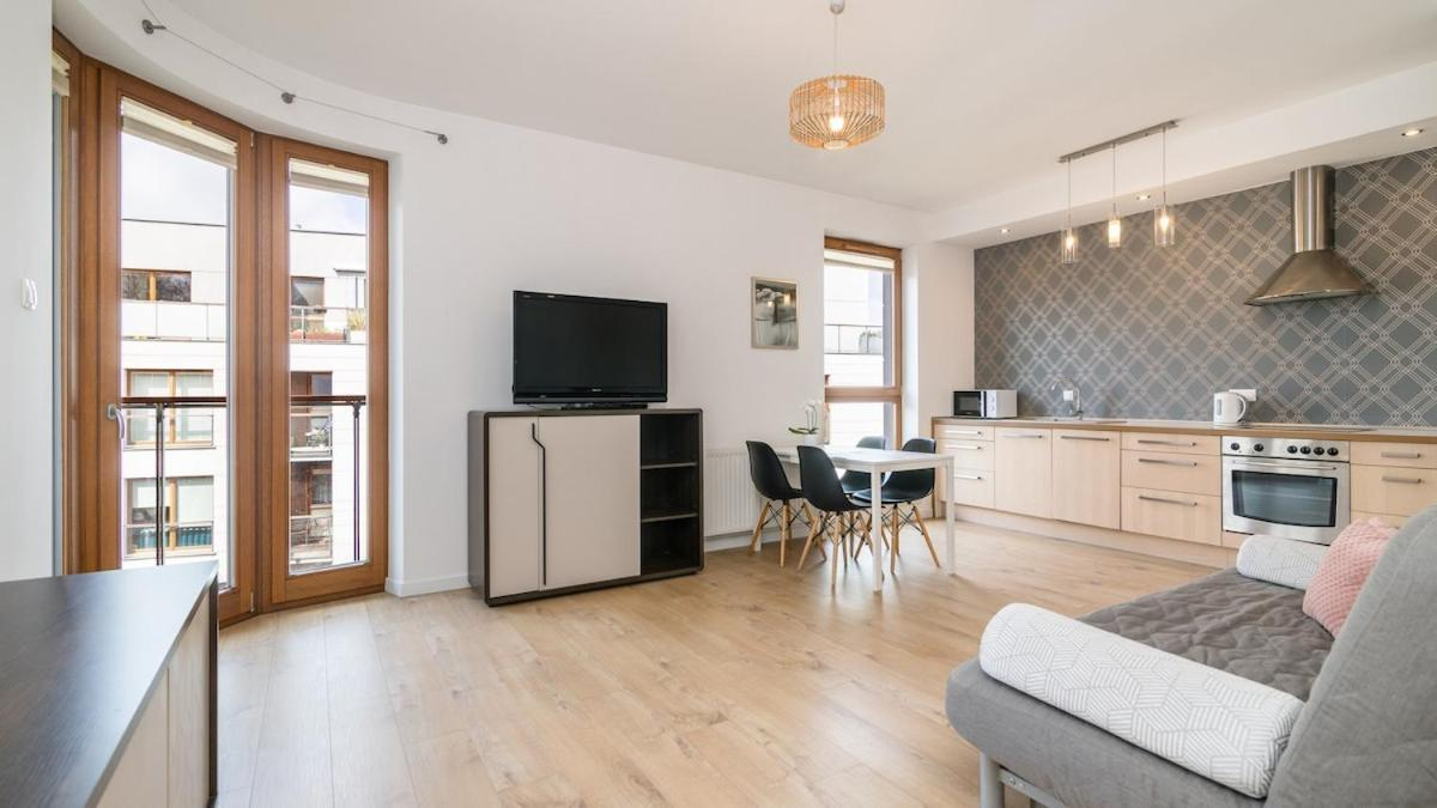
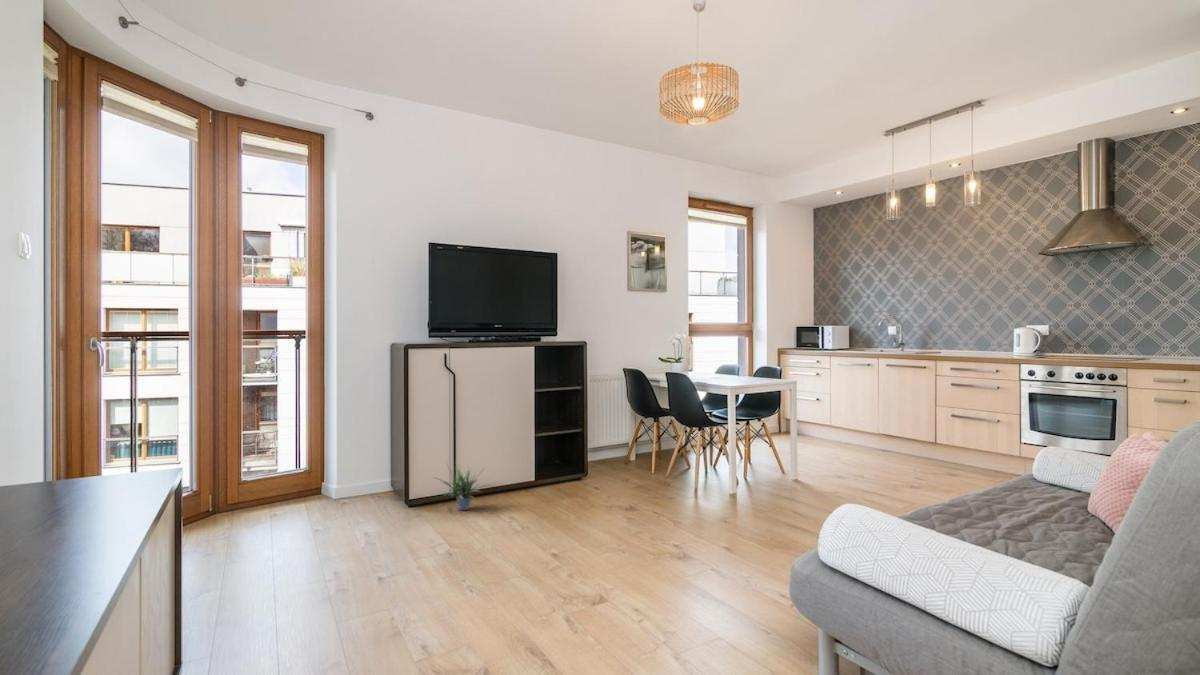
+ potted plant (462, 483)
